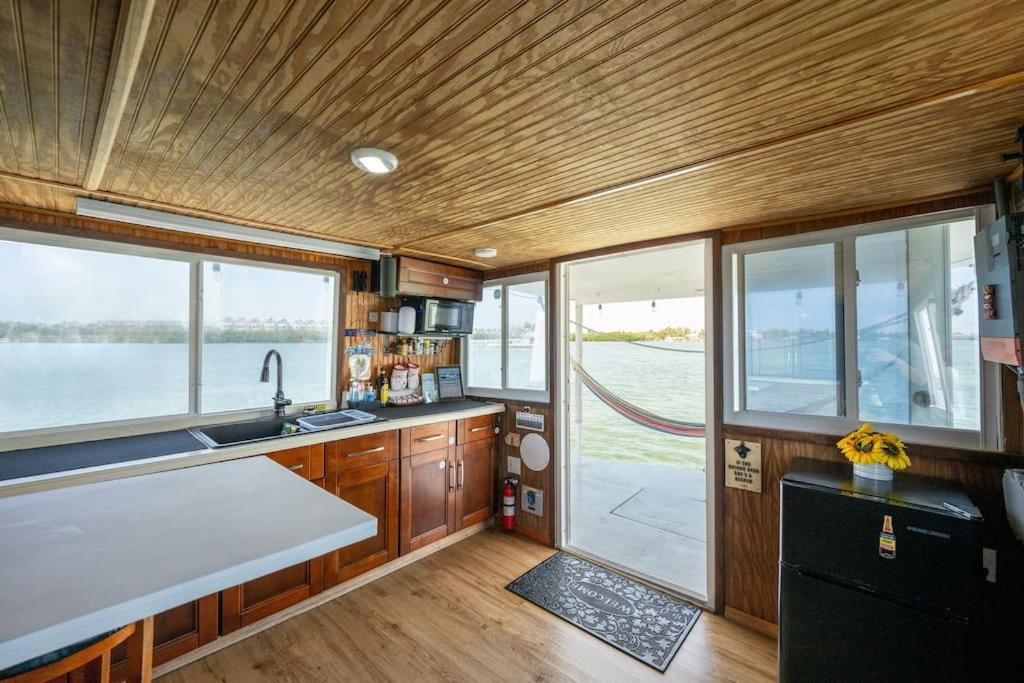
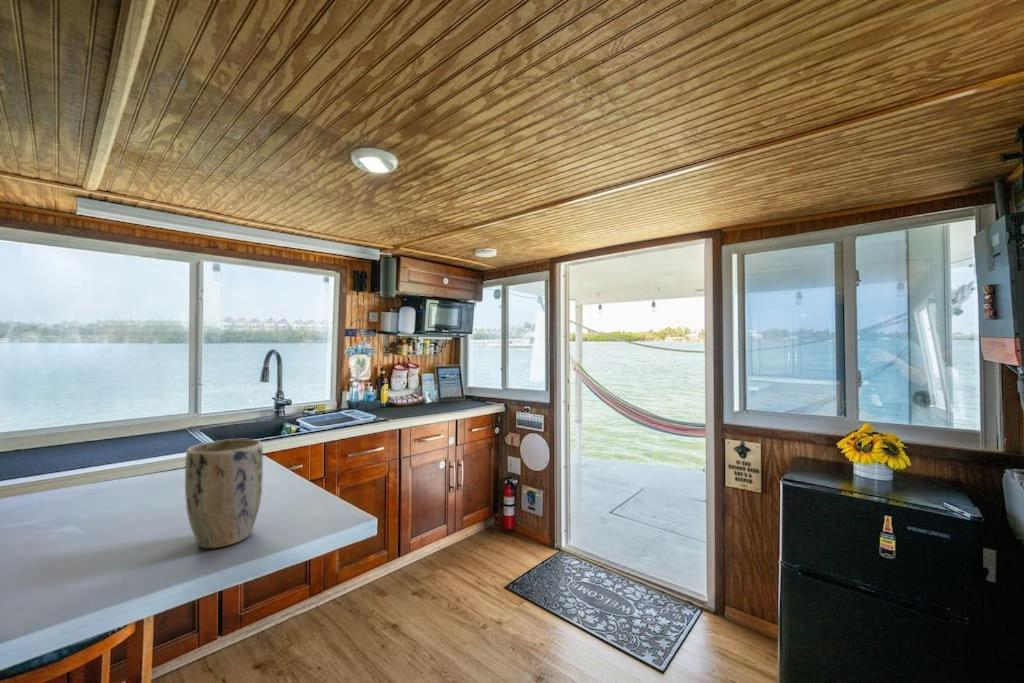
+ plant pot (225, 491)
